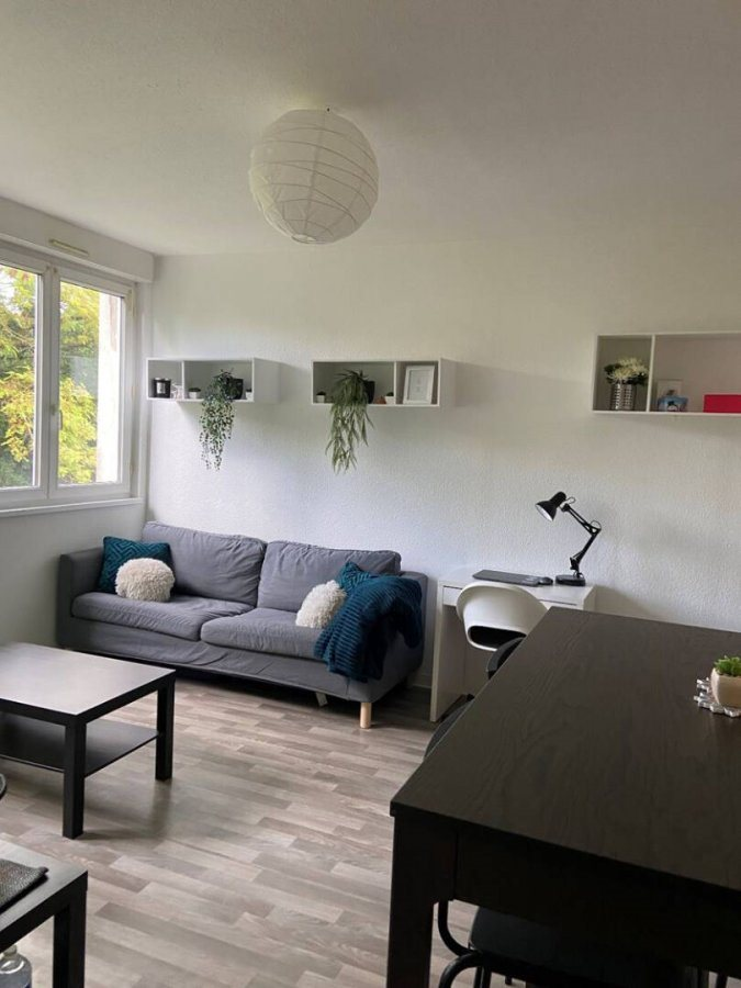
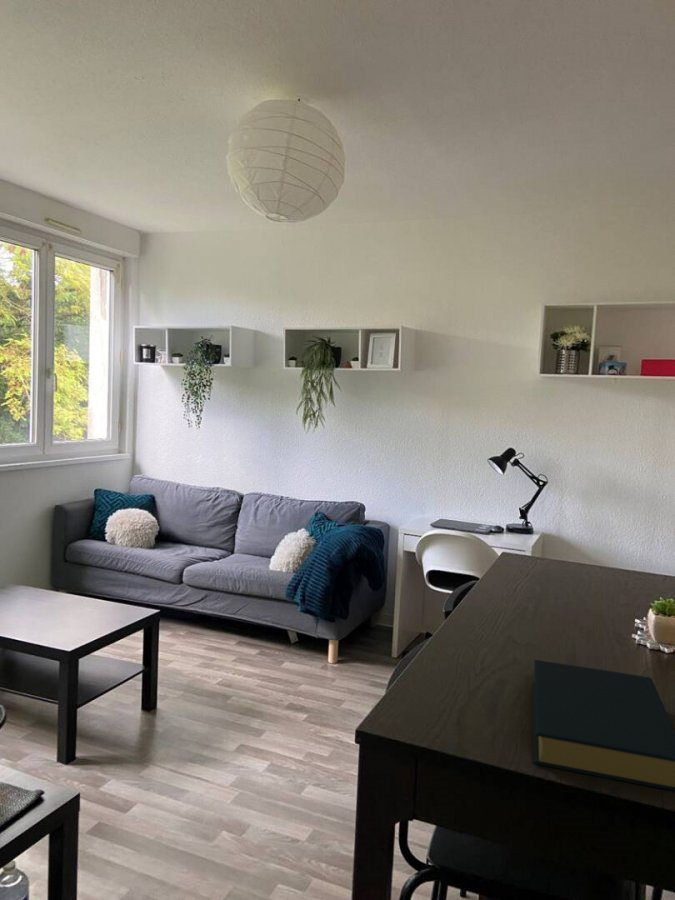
+ hardback book (599, 716)
